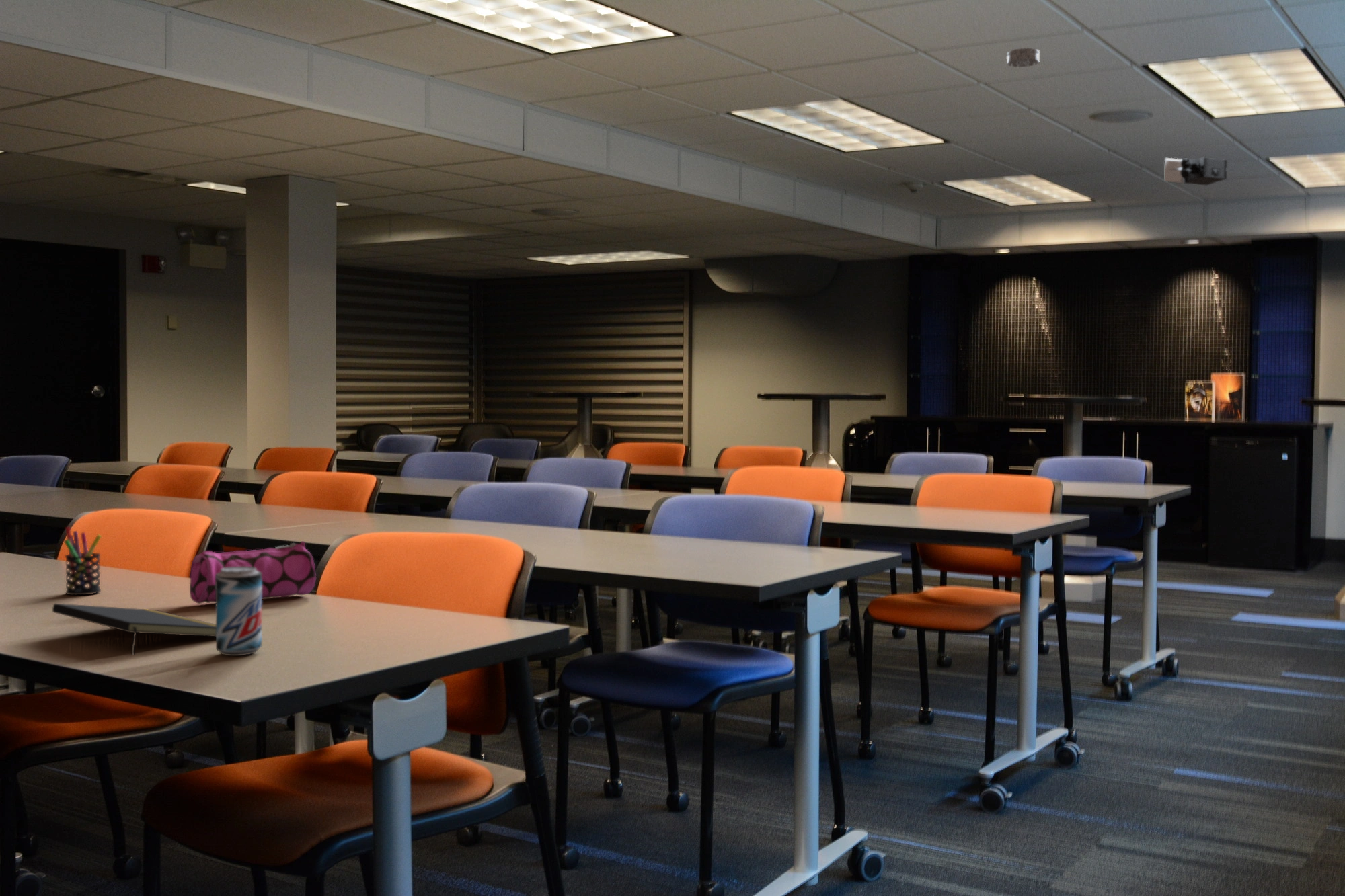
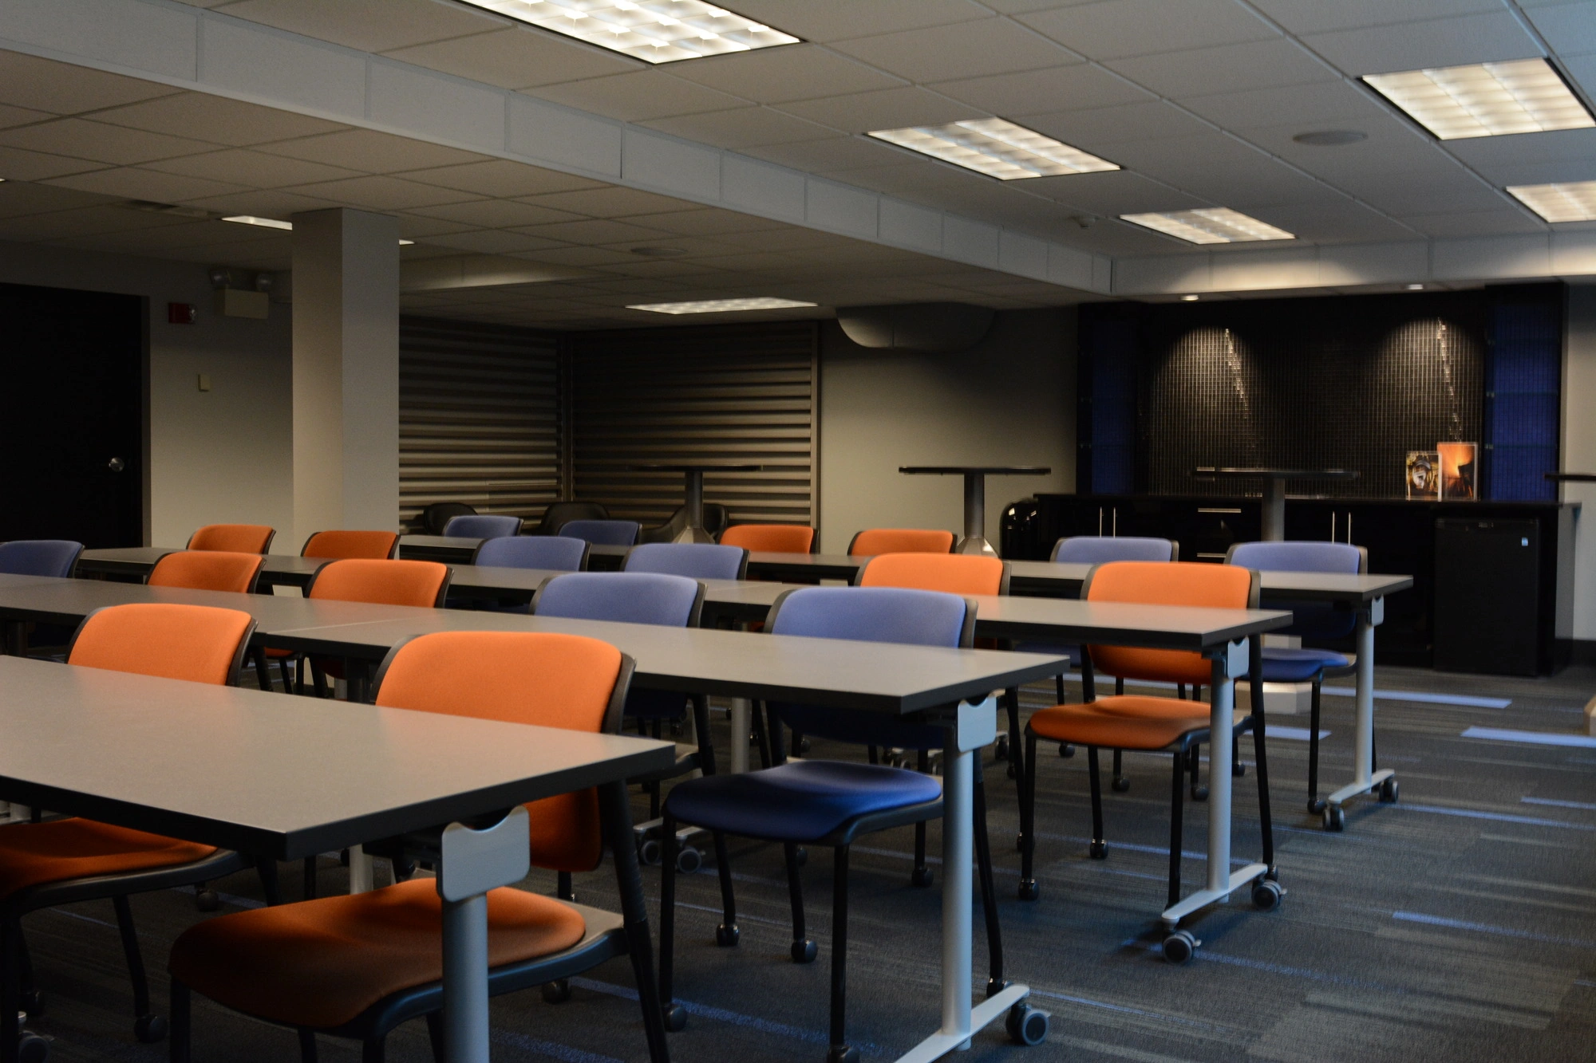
- notepad (142, 620)
- smoke detector (1023, 56)
- beer can (239, 610)
- pen holder (78, 560)
- pencil case (256, 570)
- projector (1195, 170)
